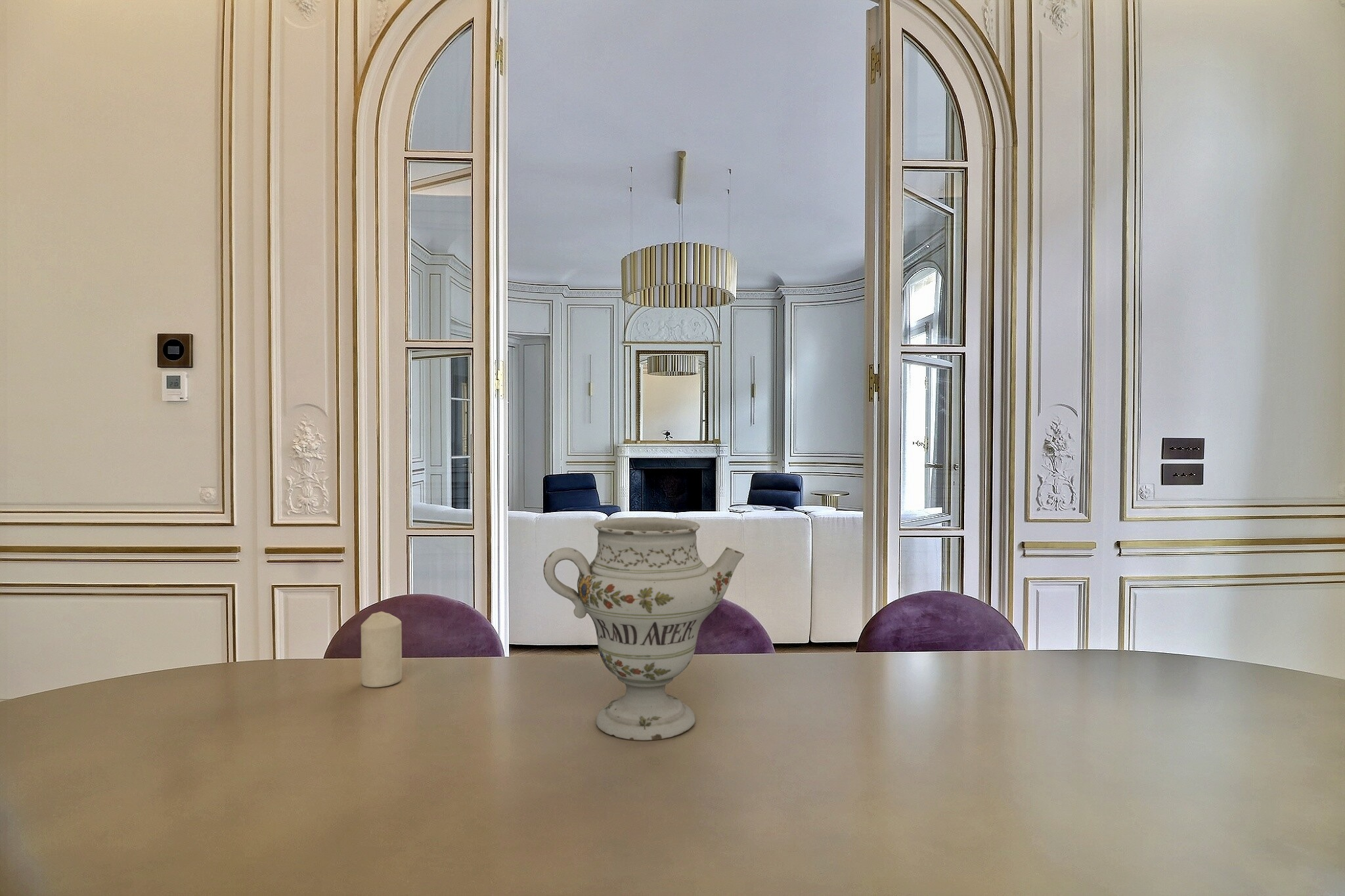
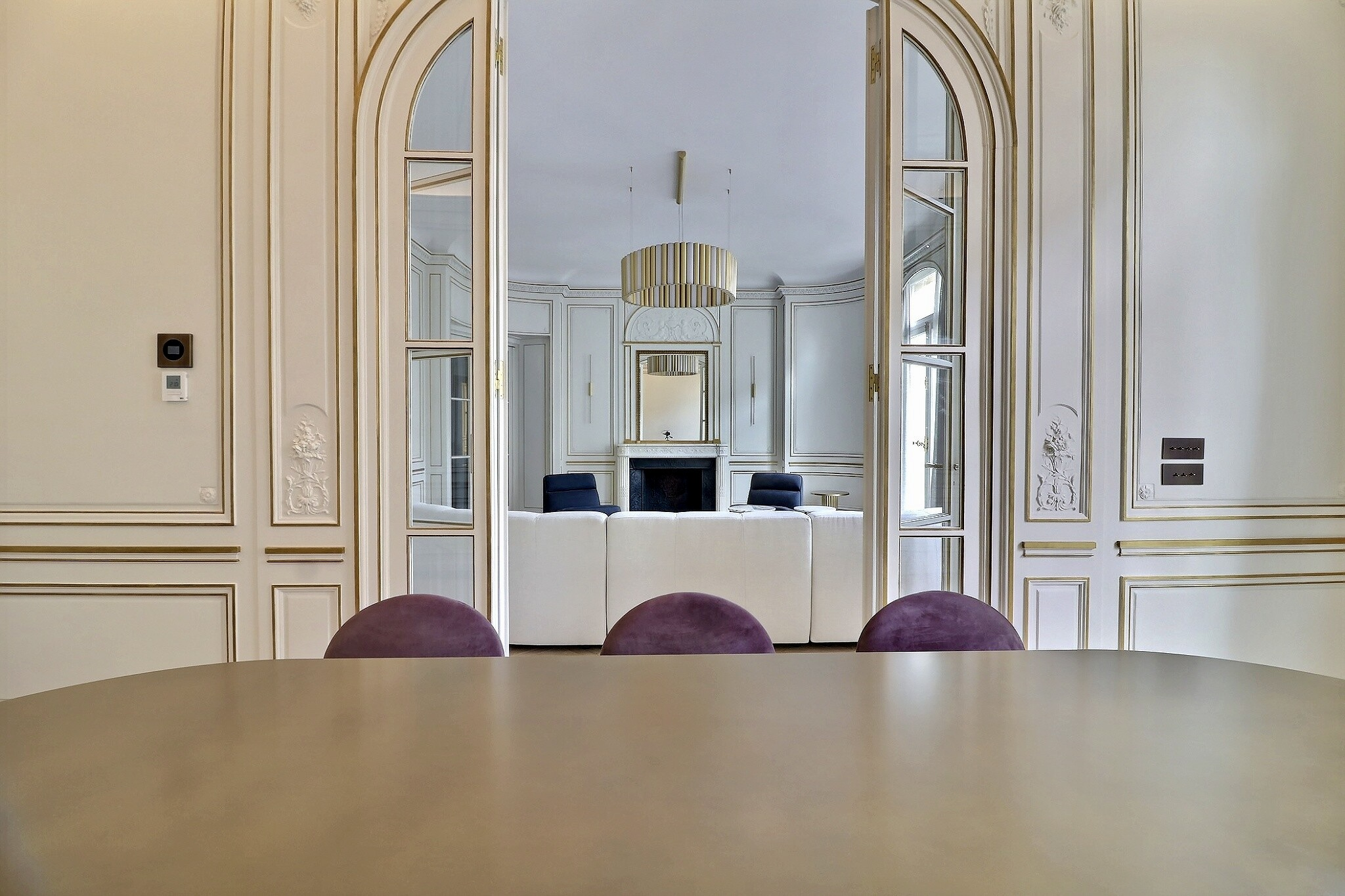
- decorative vase (647, 622)
- candle (382, 647)
